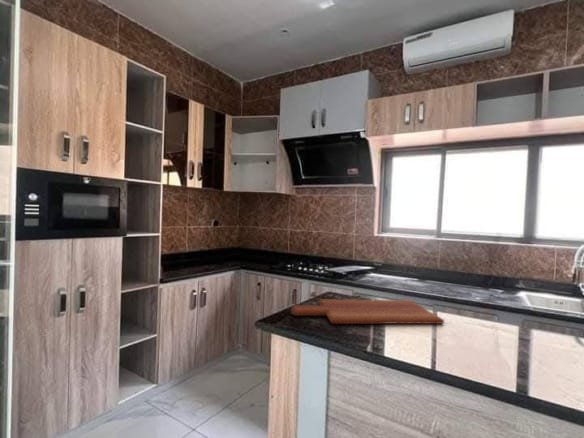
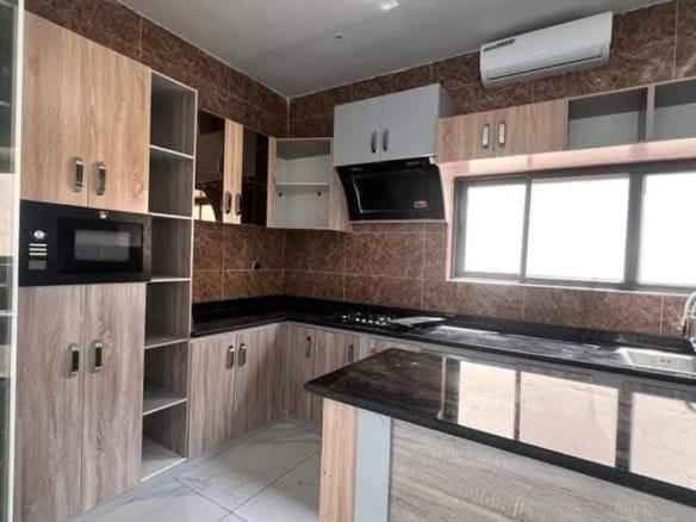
- cutting board (372, 310)
